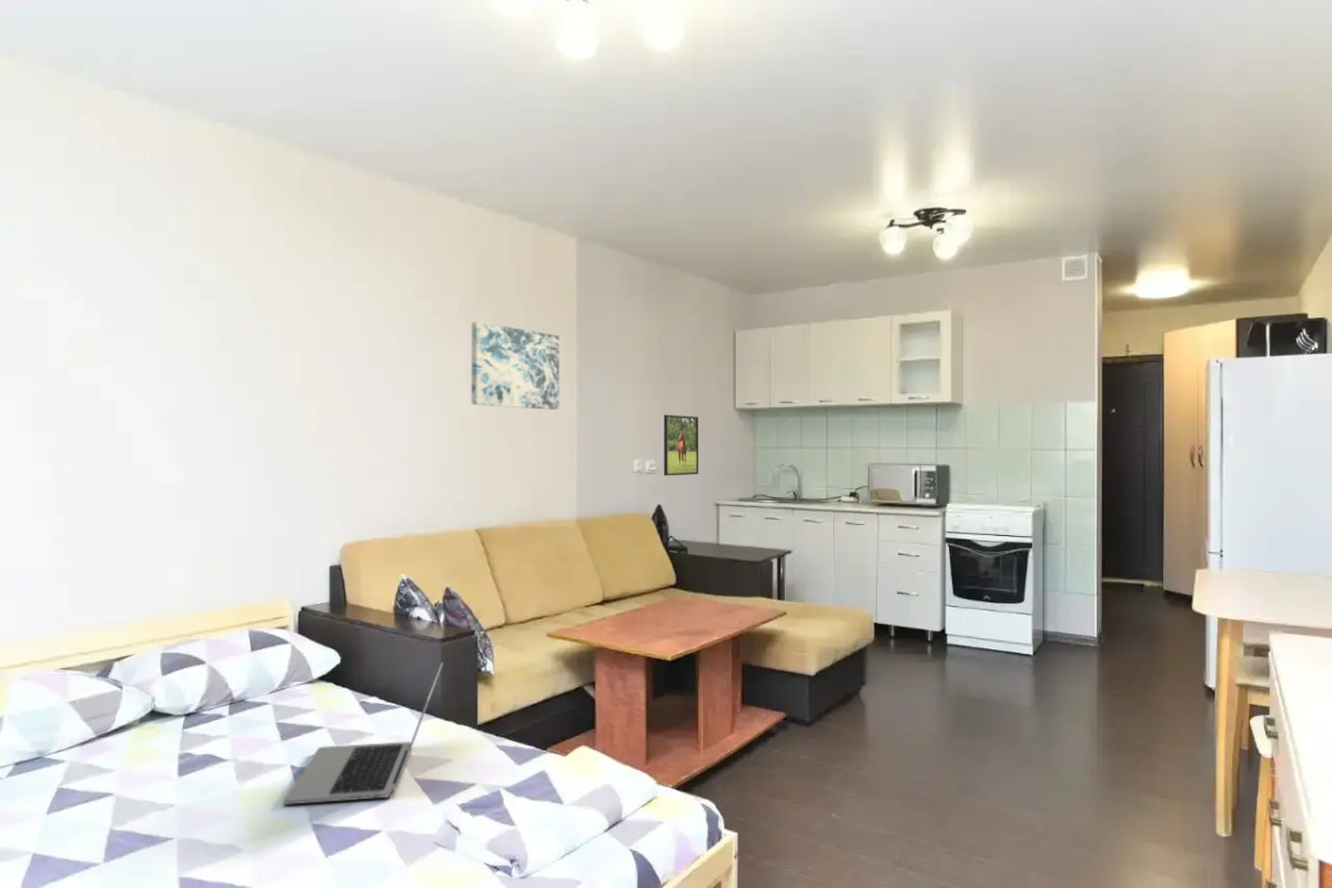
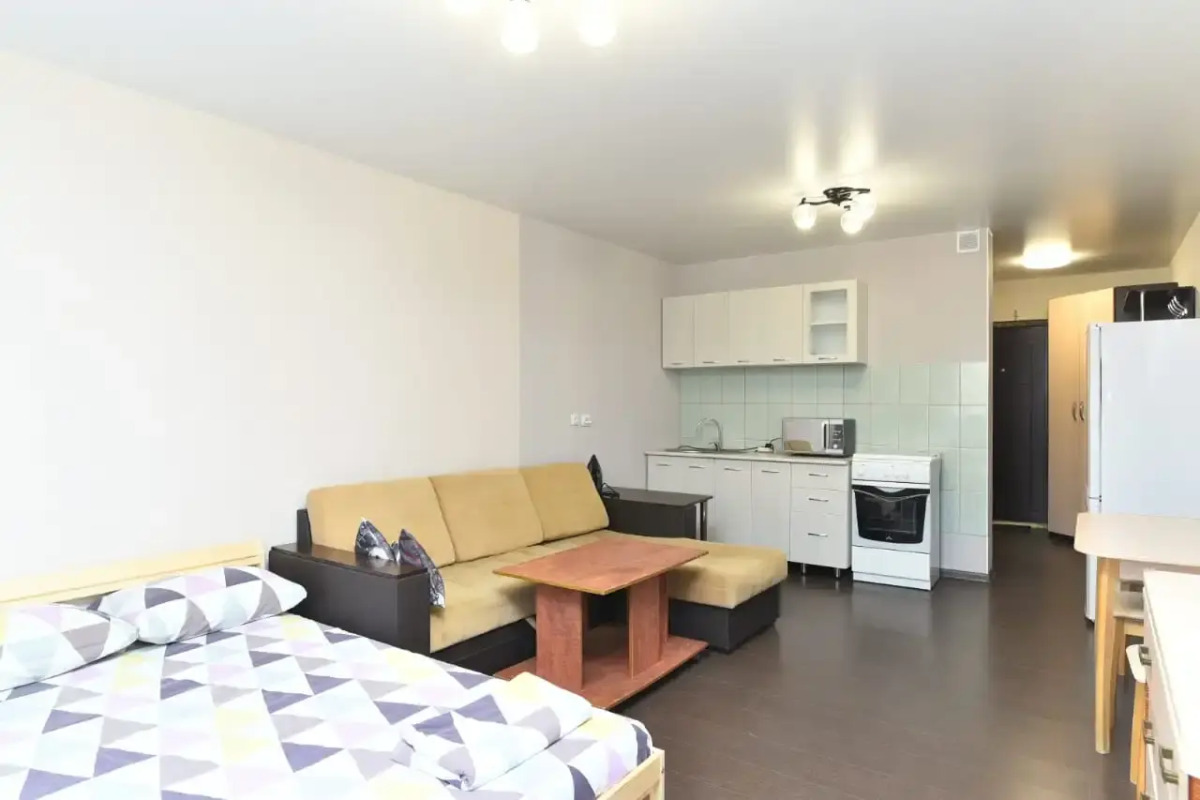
- wall art (517, 367)
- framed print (682, 445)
- laptop (370, 744)
